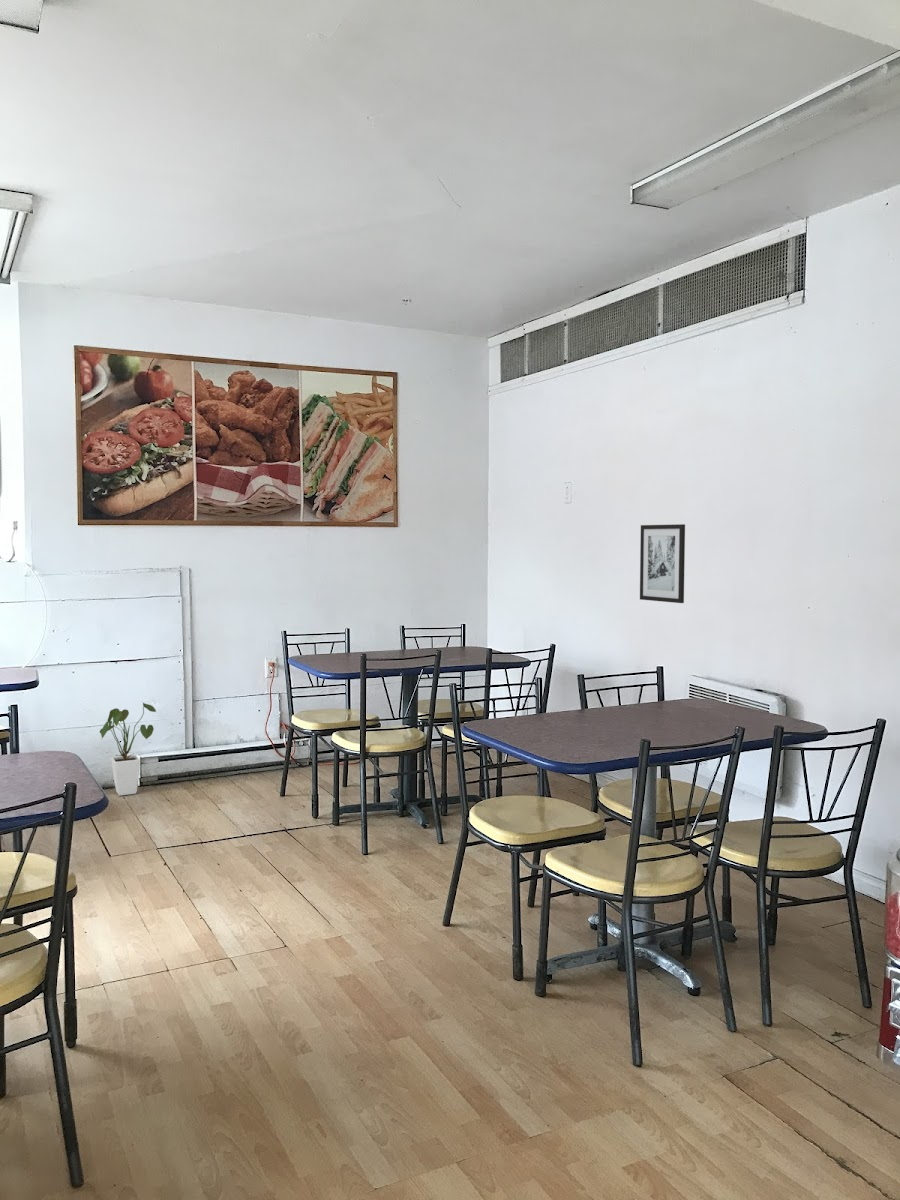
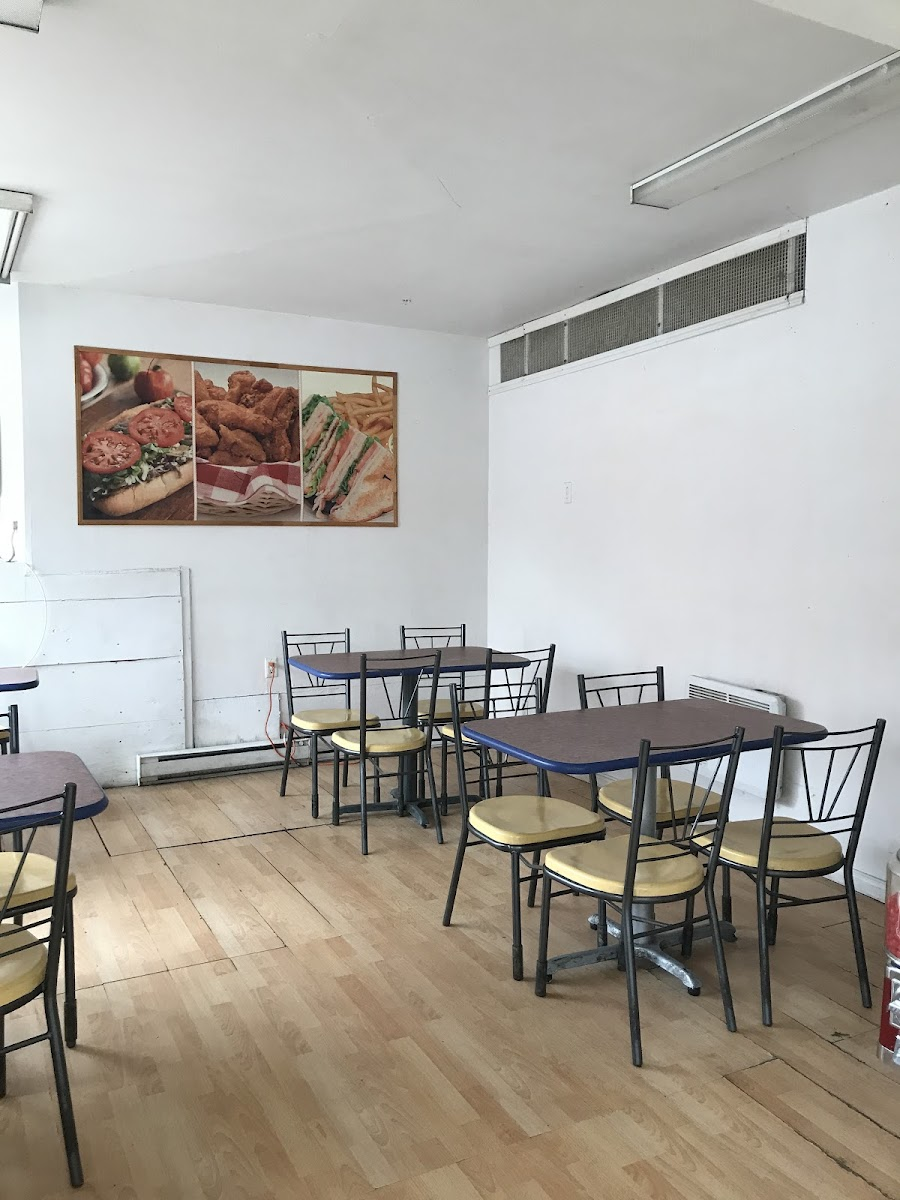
- house plant (130, 748)
- wall art (661, 563)
